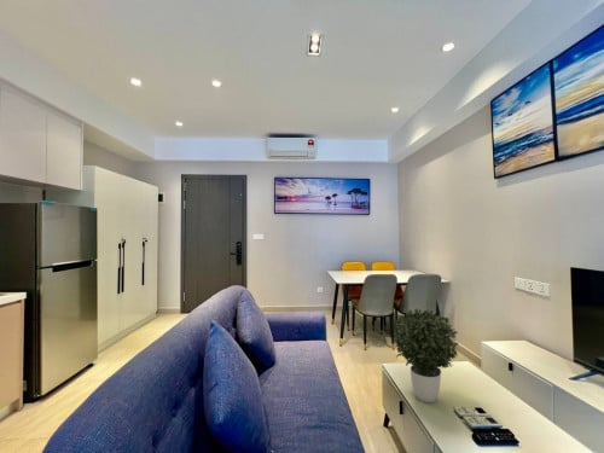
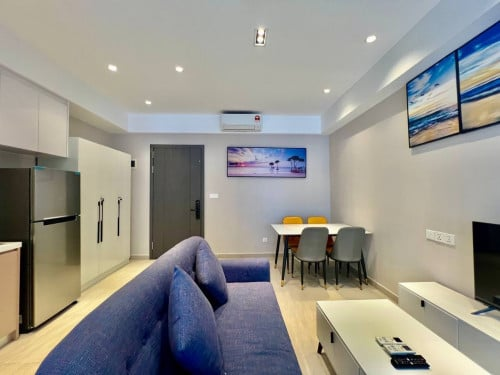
- potted plant (424, 353)
